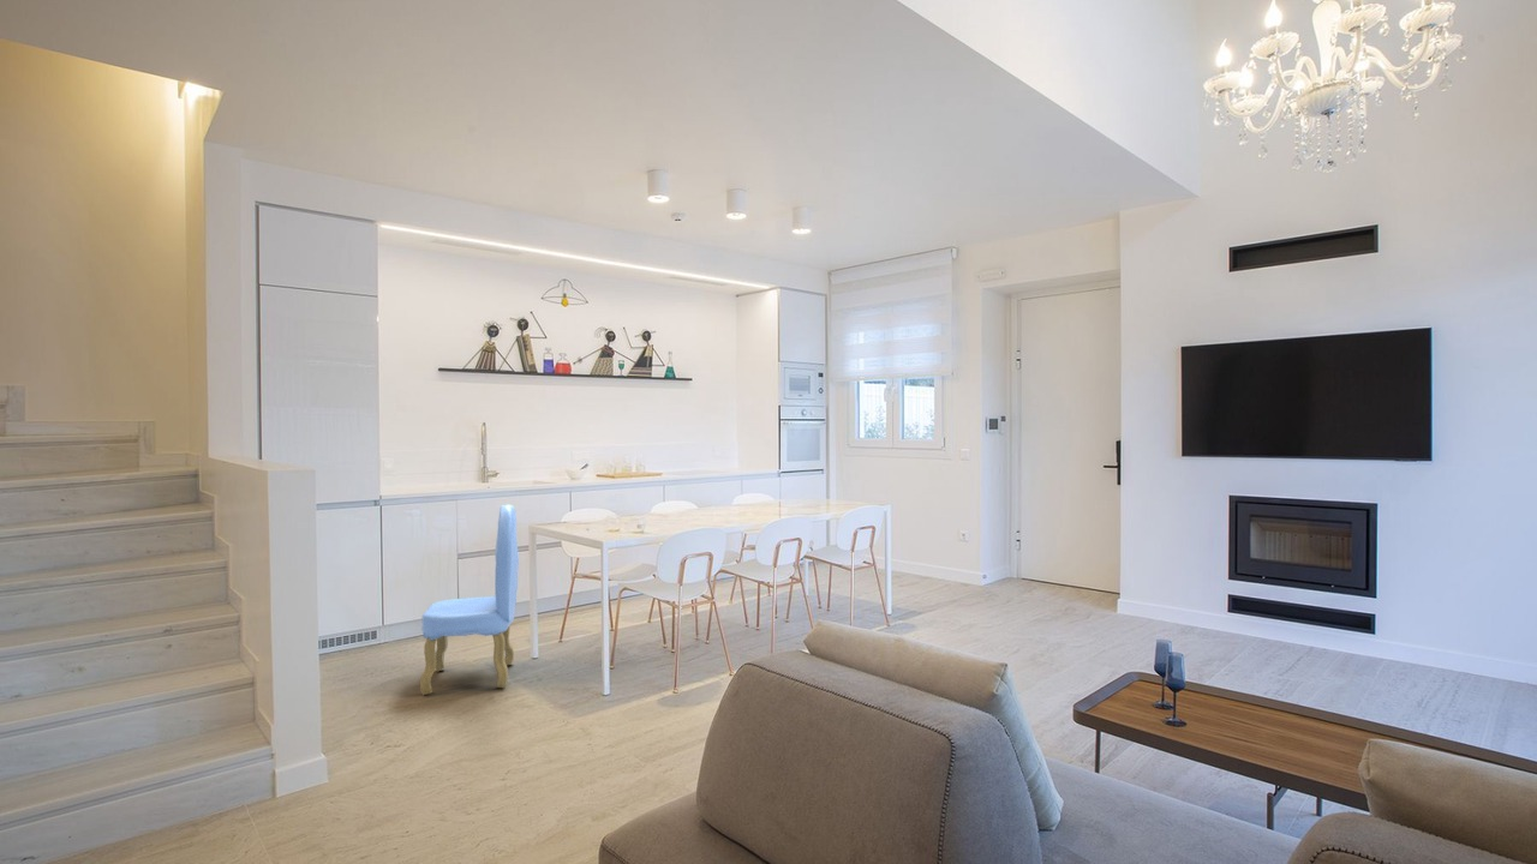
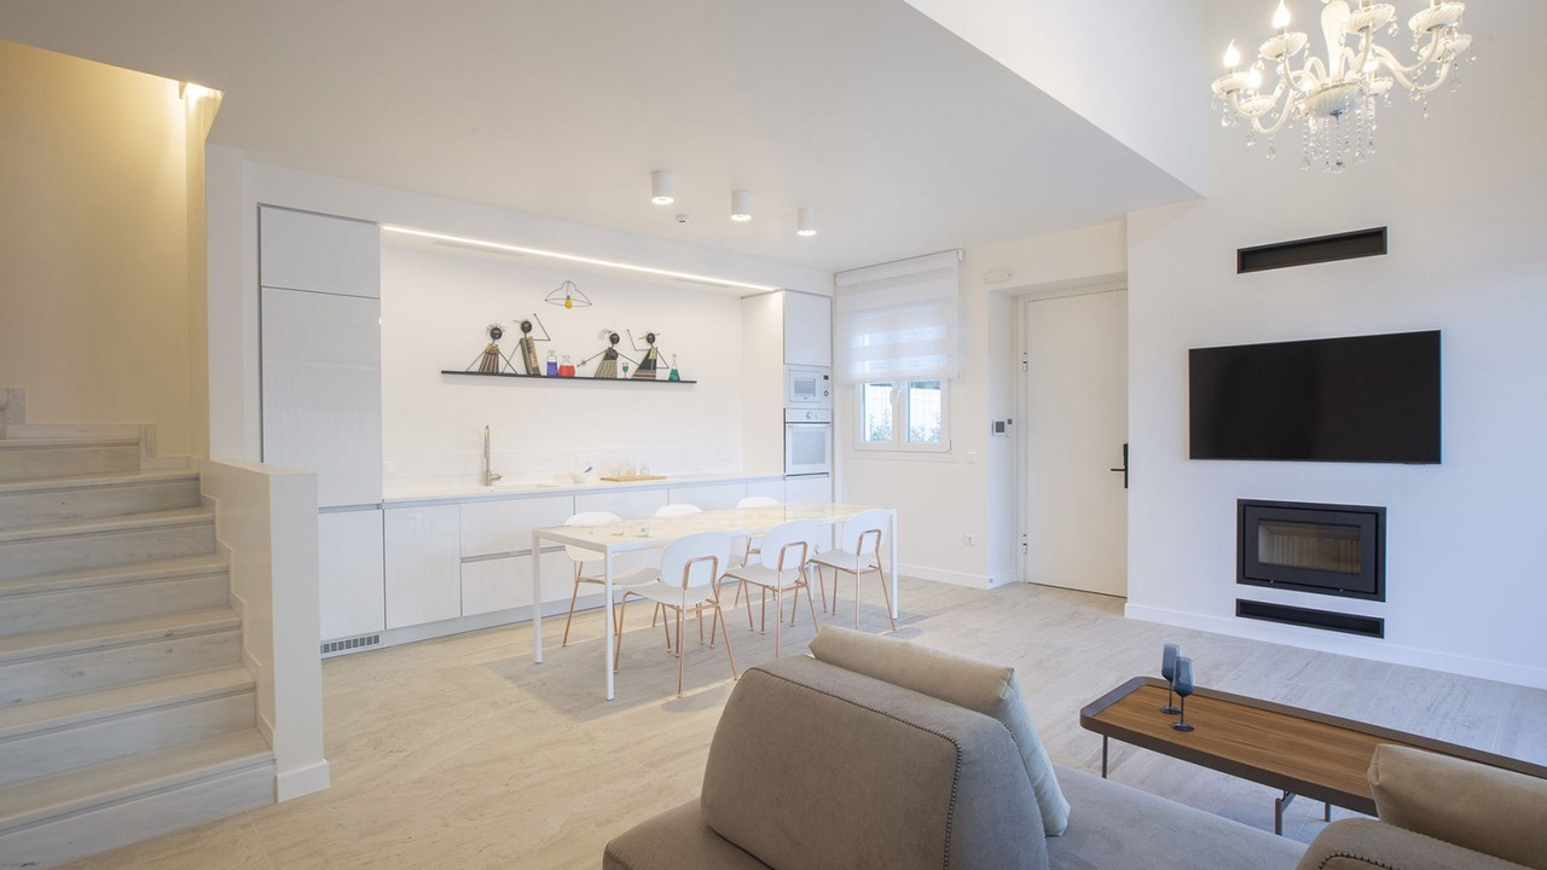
- dining chair (471, 598)
